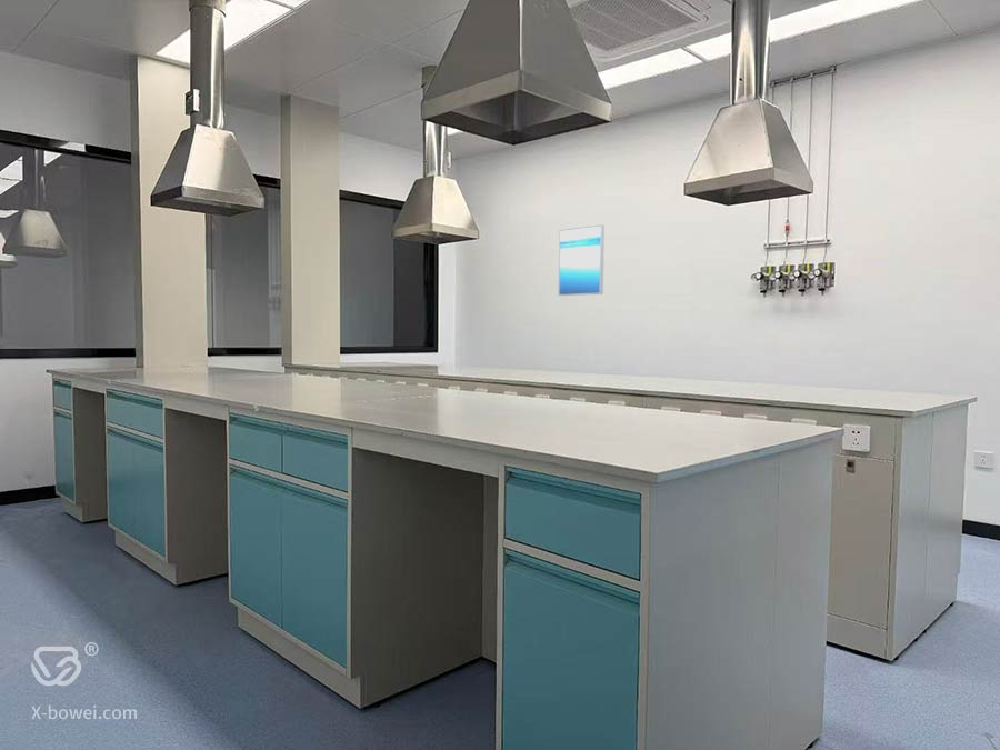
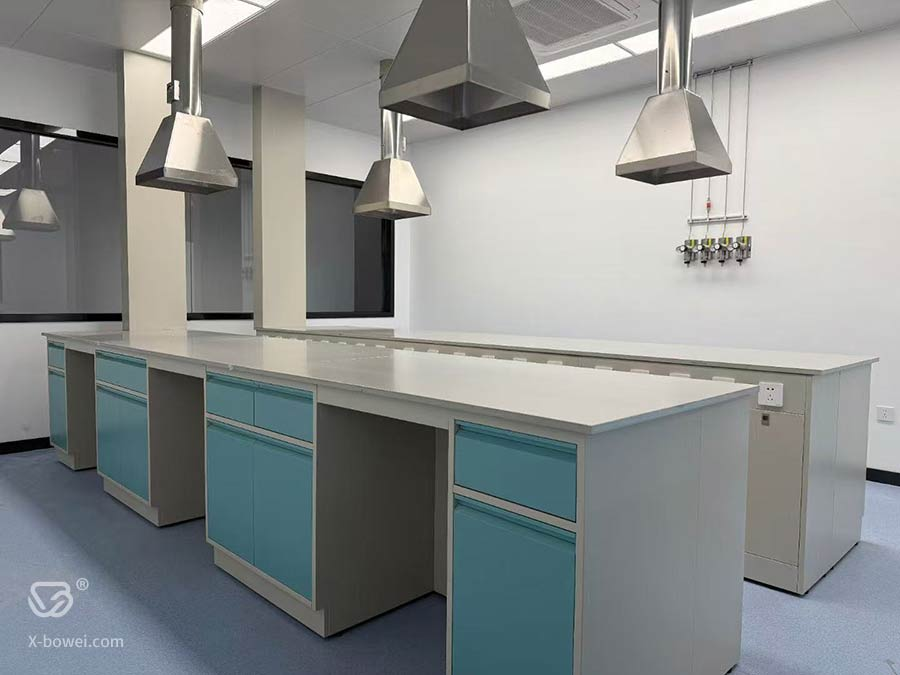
- wall art (580, 261)
